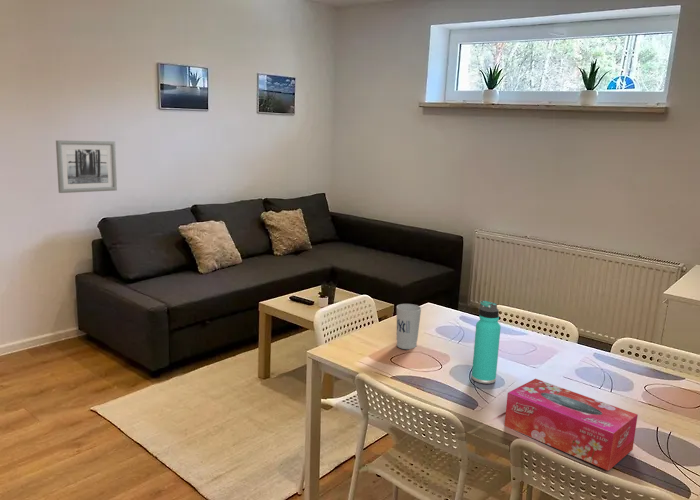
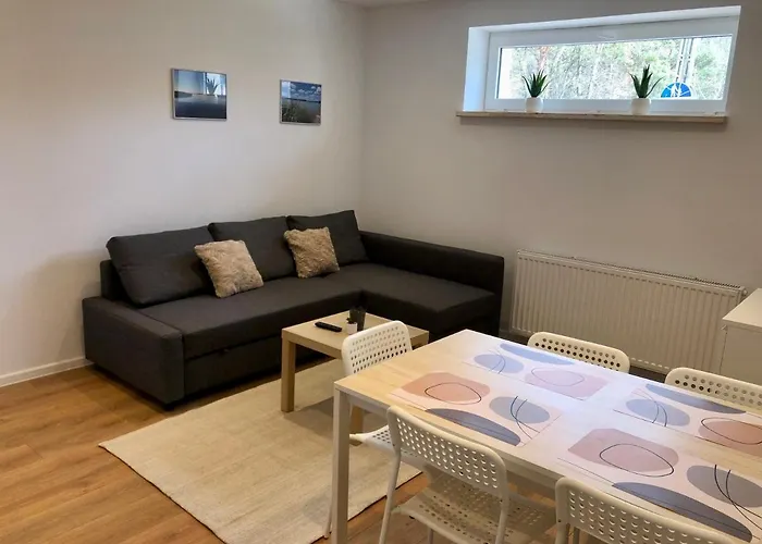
- tissue box (568, 420)
- thermos bottle (486, 341)
- wall art (87, 166)
- cup (407, 326)
